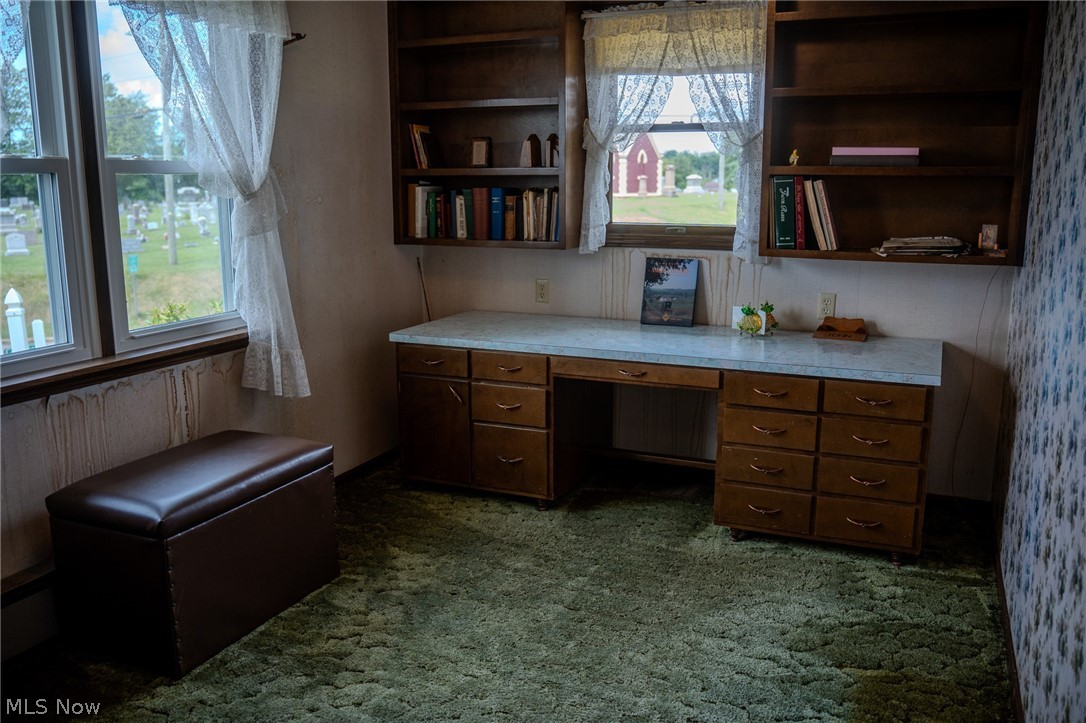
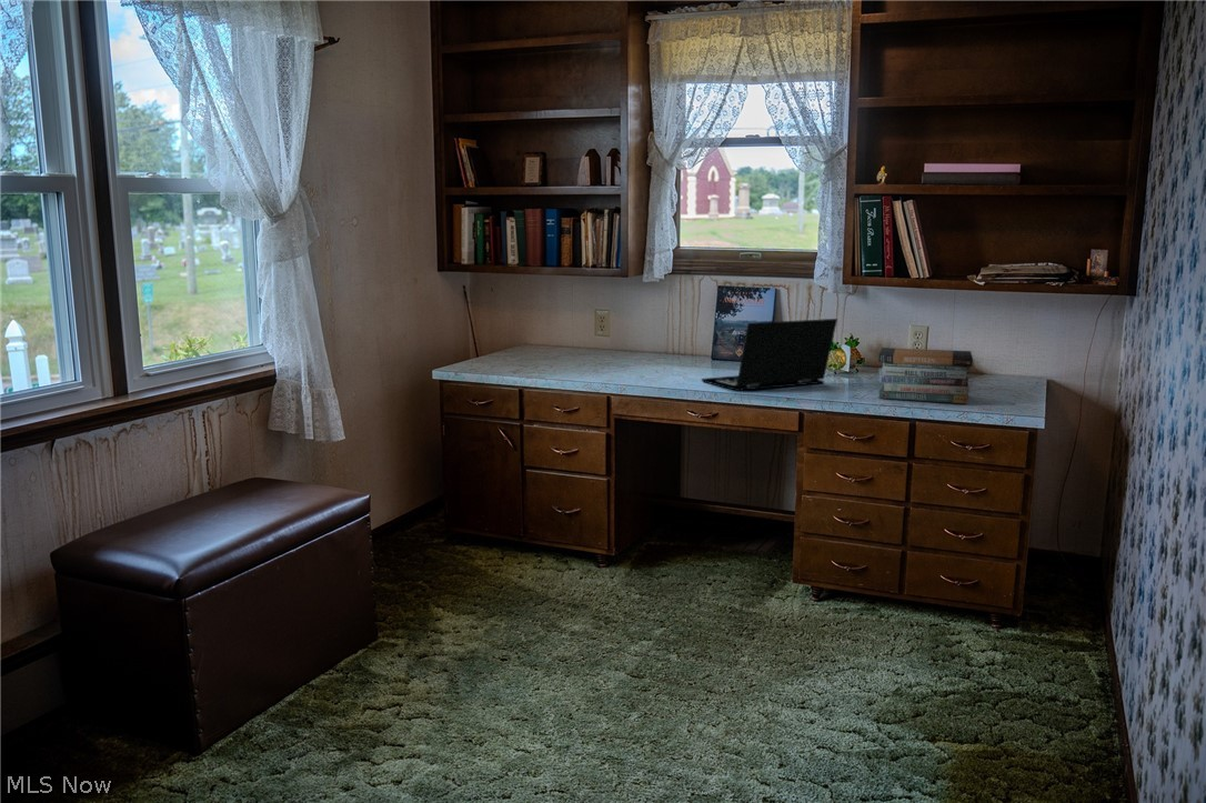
+ laptop (767, 350)
+ book stack (923, 374)
